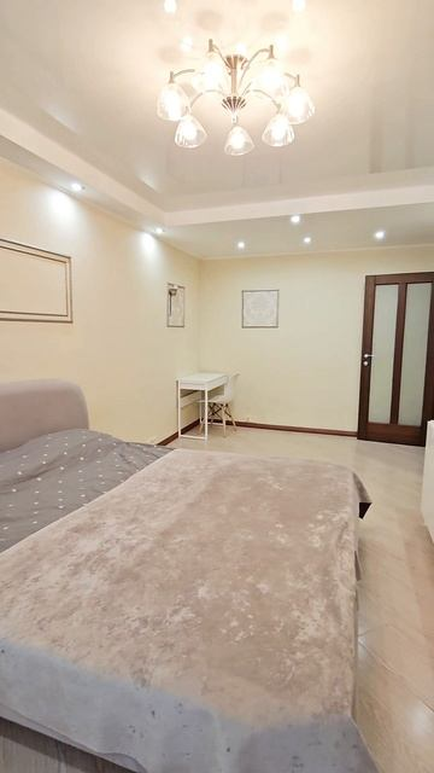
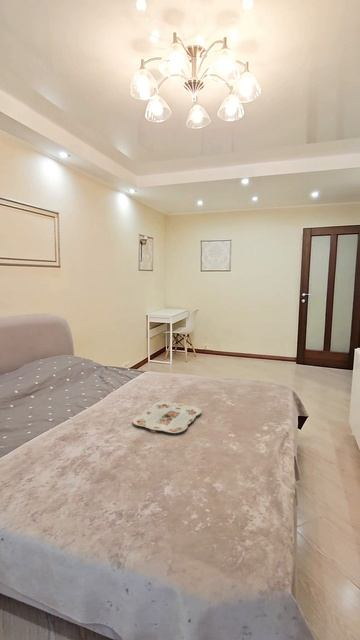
+ serving tray (168, 416)
